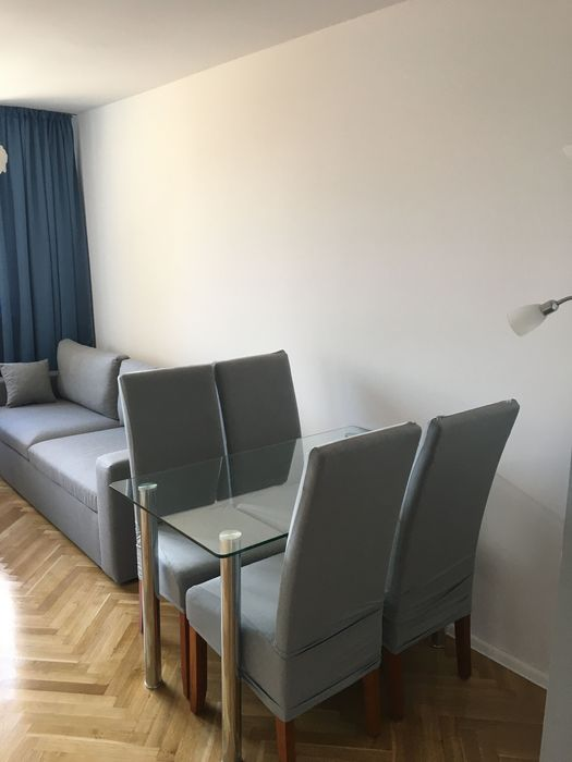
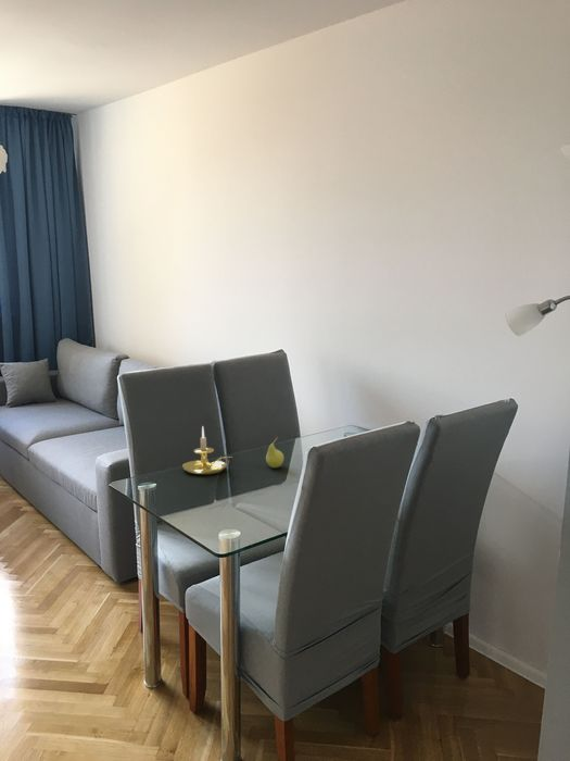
+ candle holder (206, 448)
+ fruit (275, 451)
